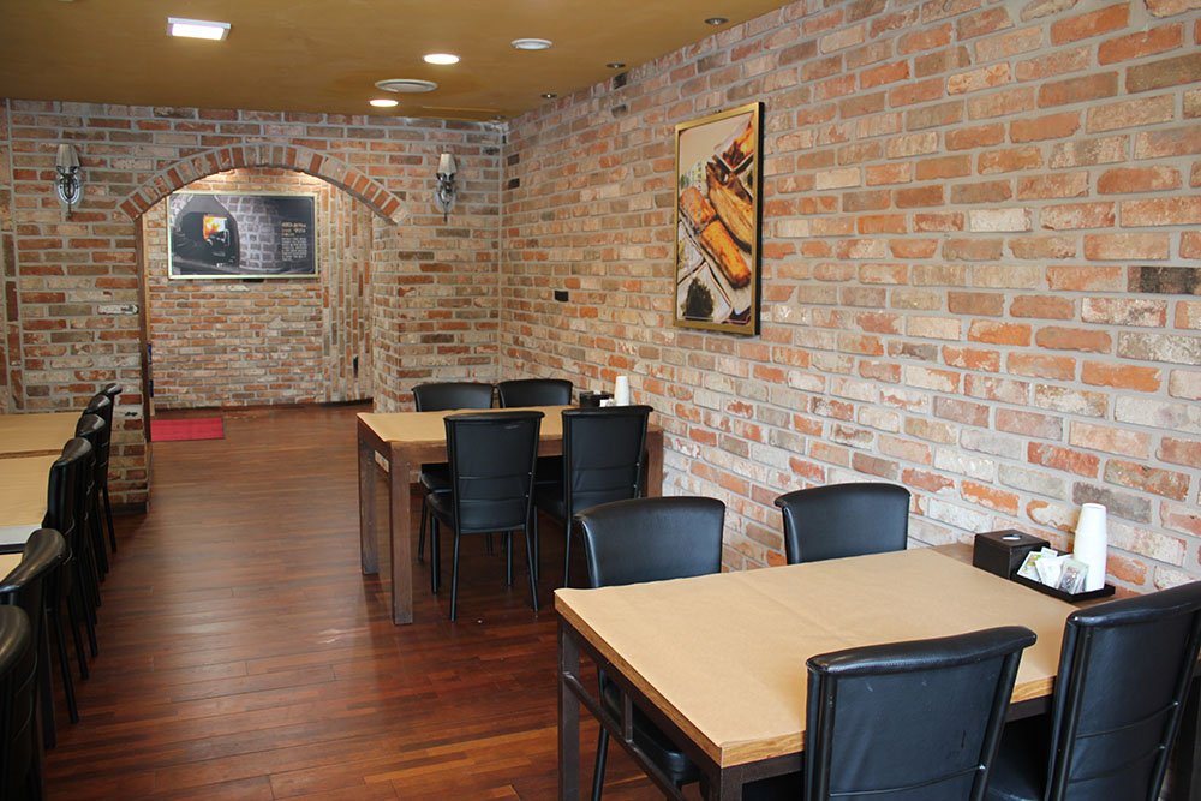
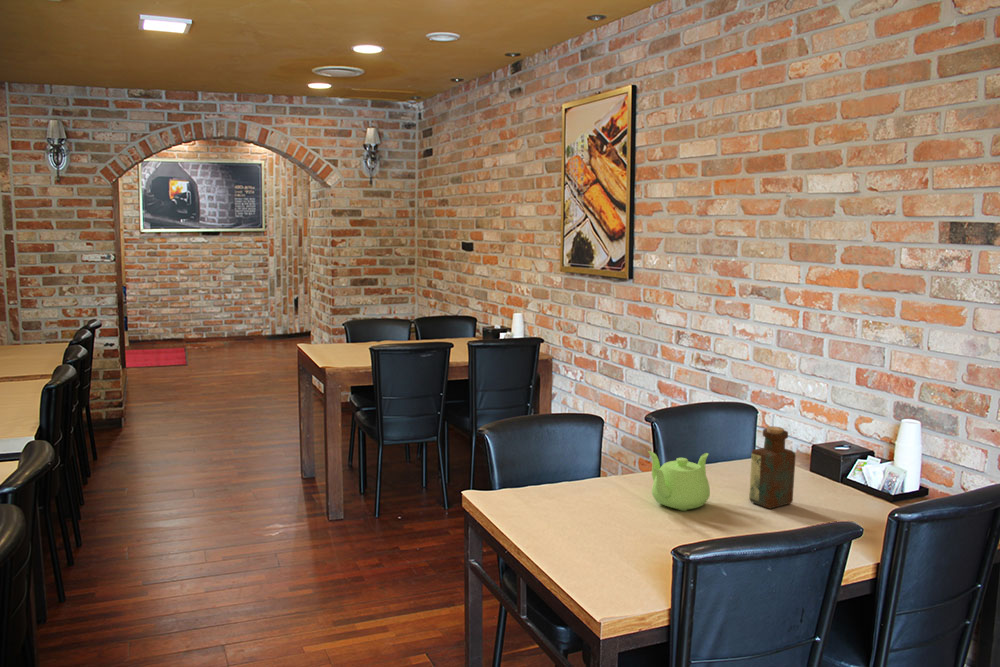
+ bottle (772, 465)
+ teapot (674, 479)
